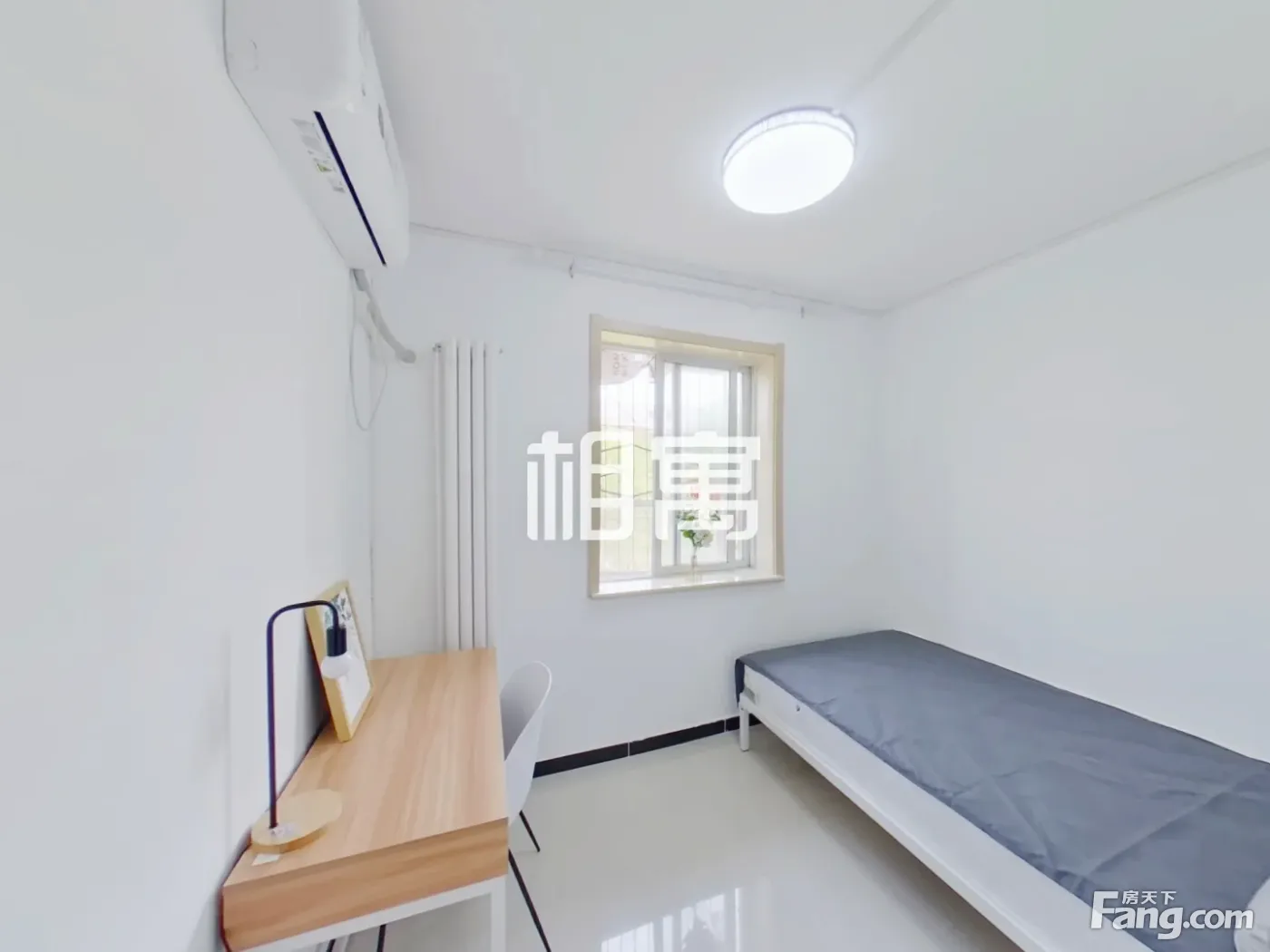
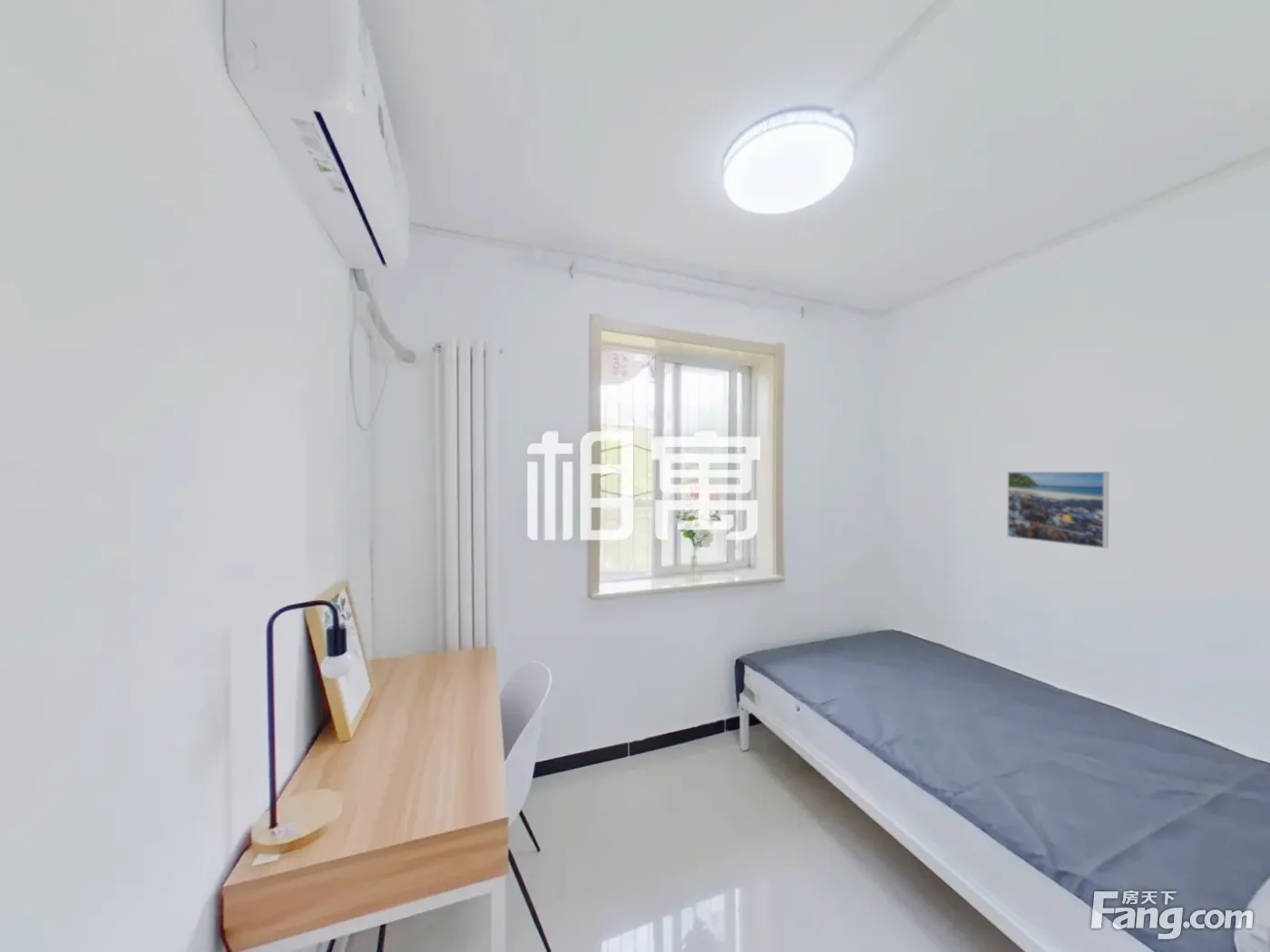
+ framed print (1053, 507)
